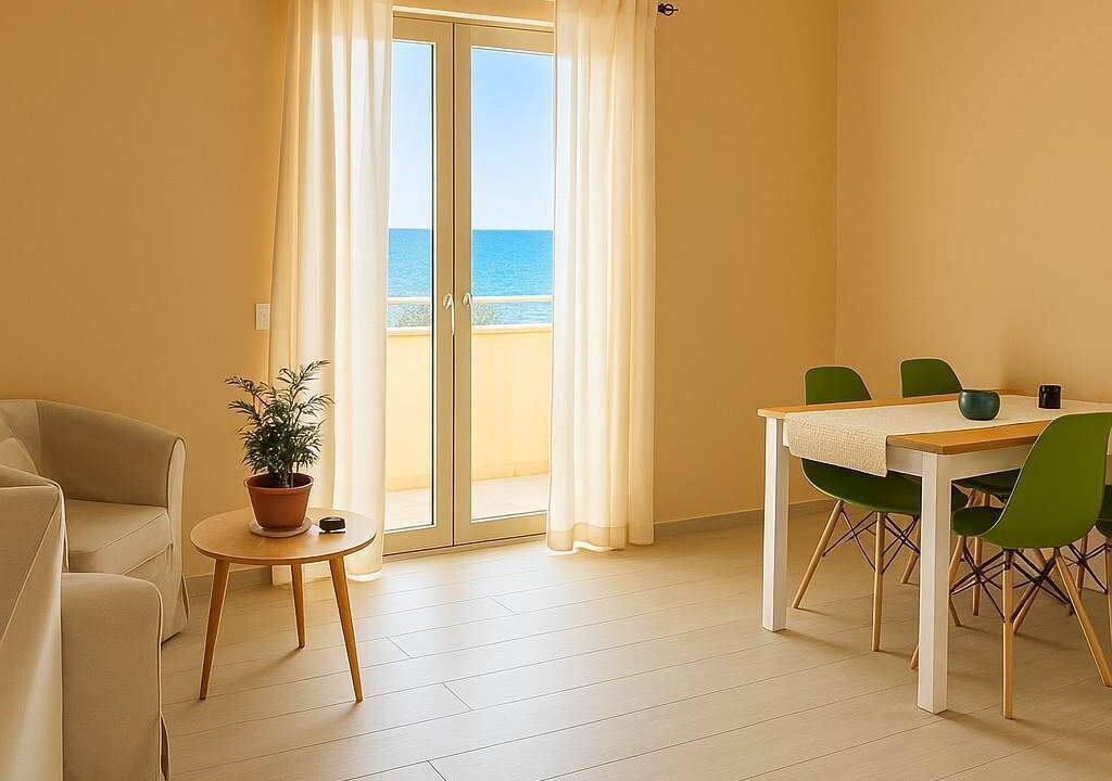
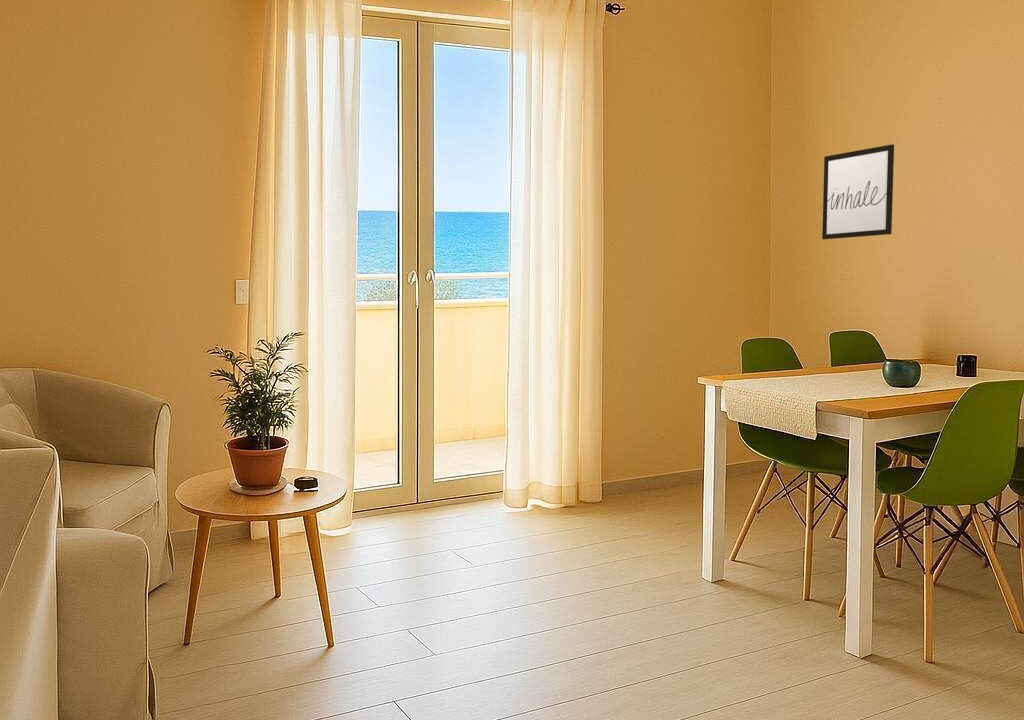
+ wall art (856, 193)
